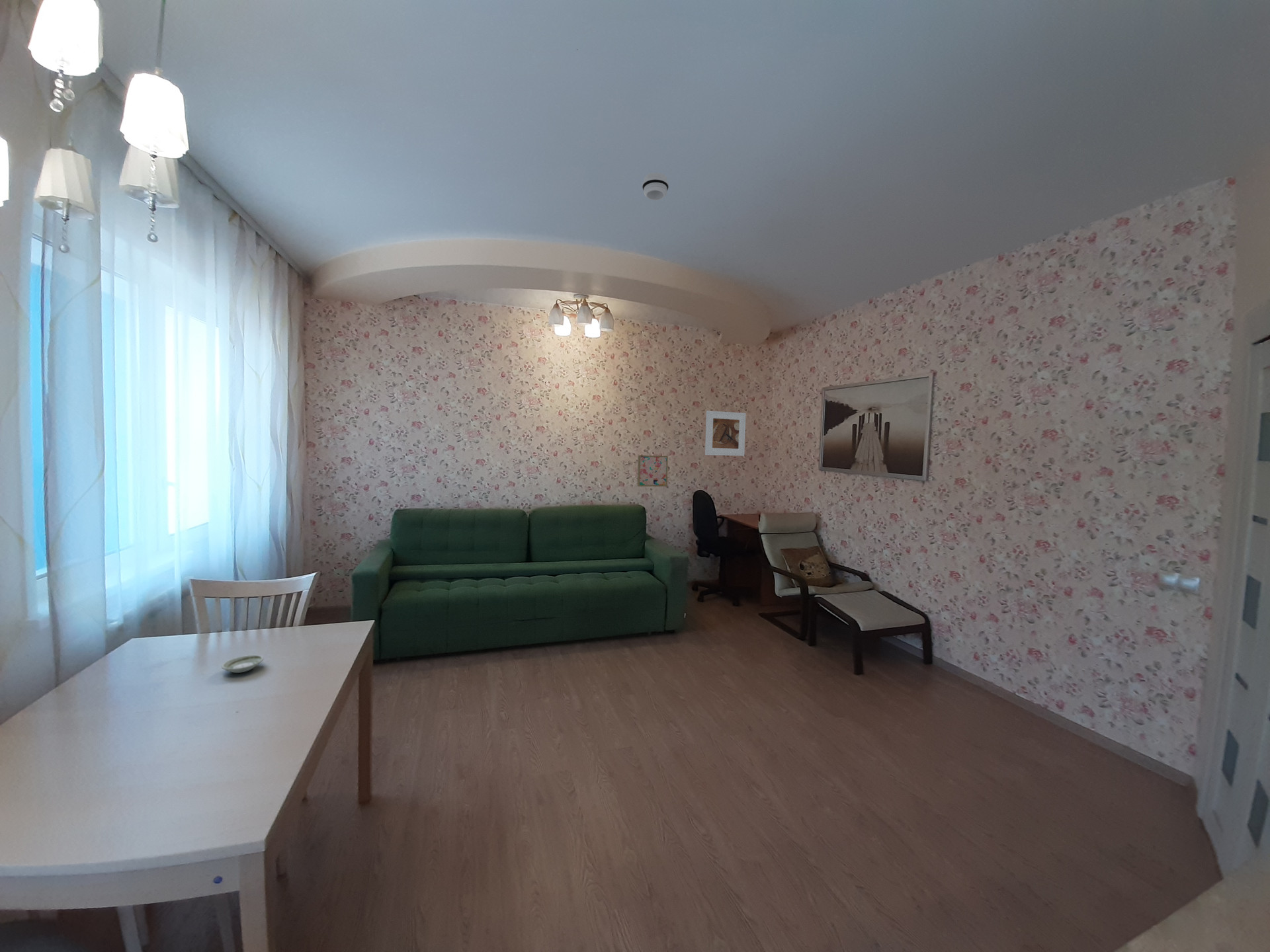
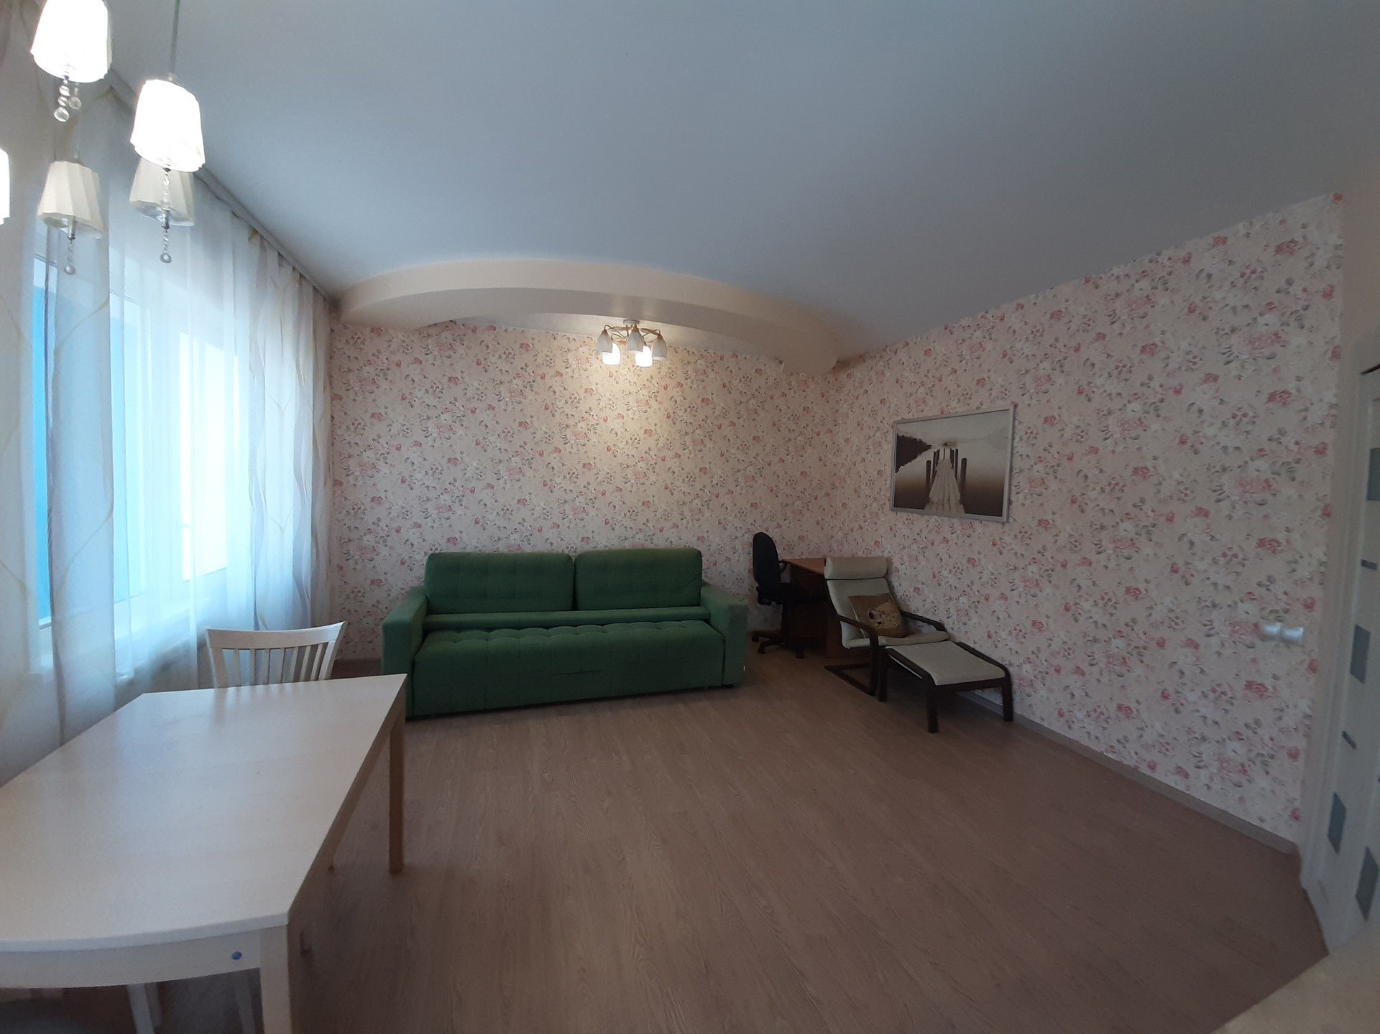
- saucer (243, 665)
- wall art (652, 471)
- smoke detector (655, 187)
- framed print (726, 434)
